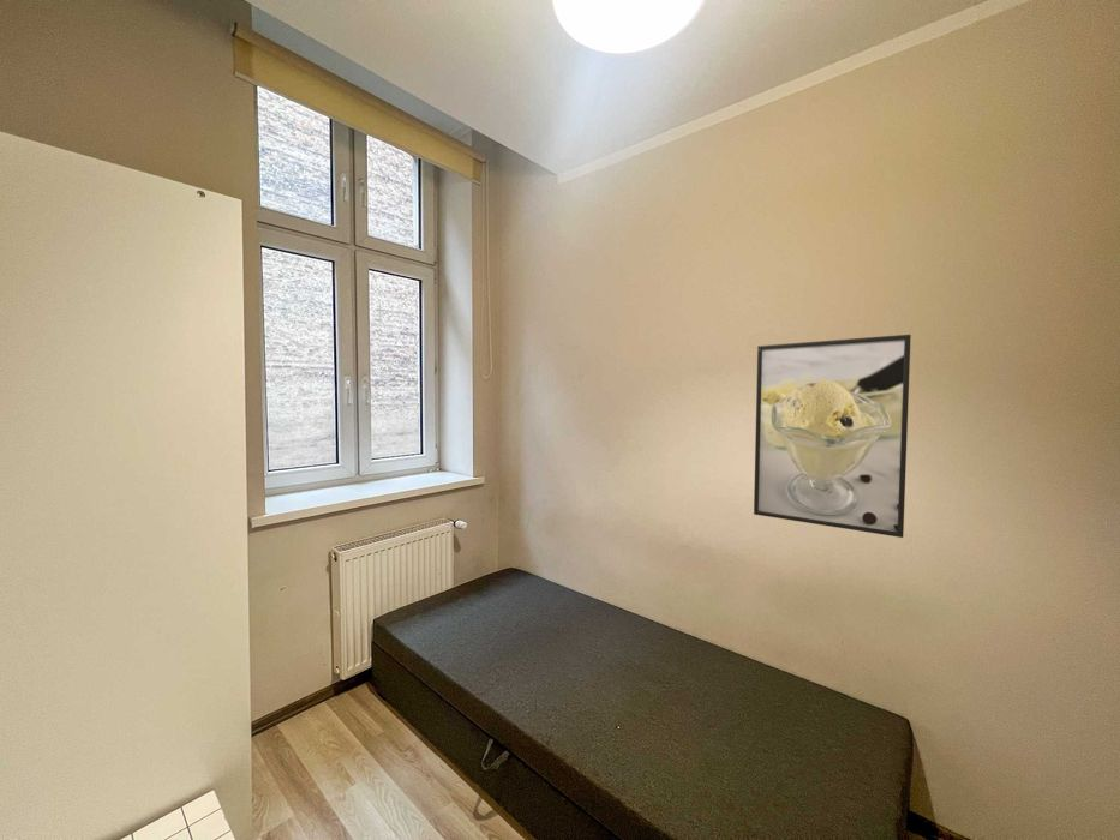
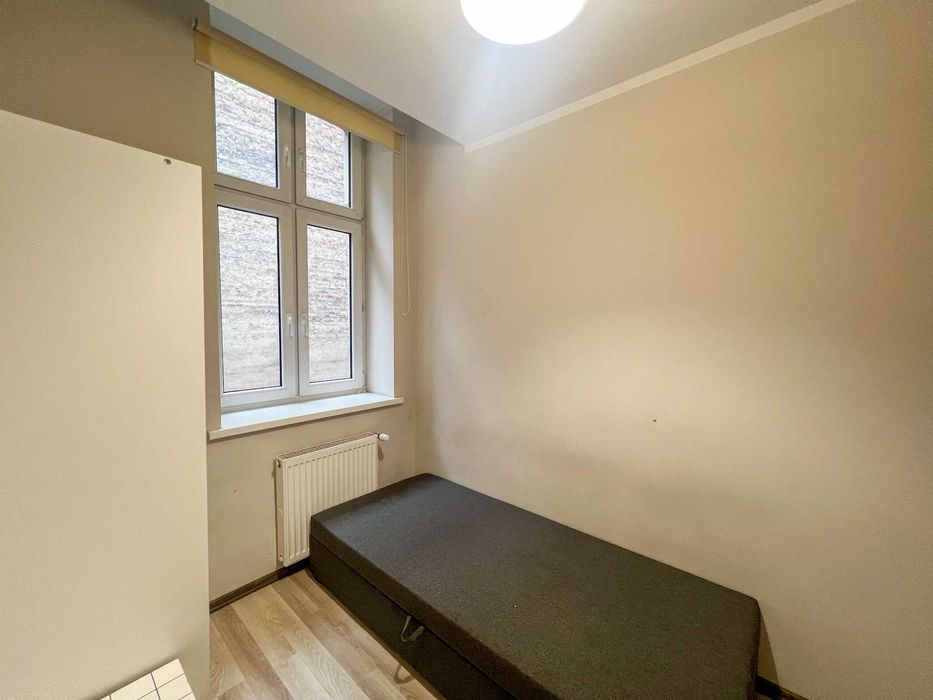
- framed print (823, 433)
